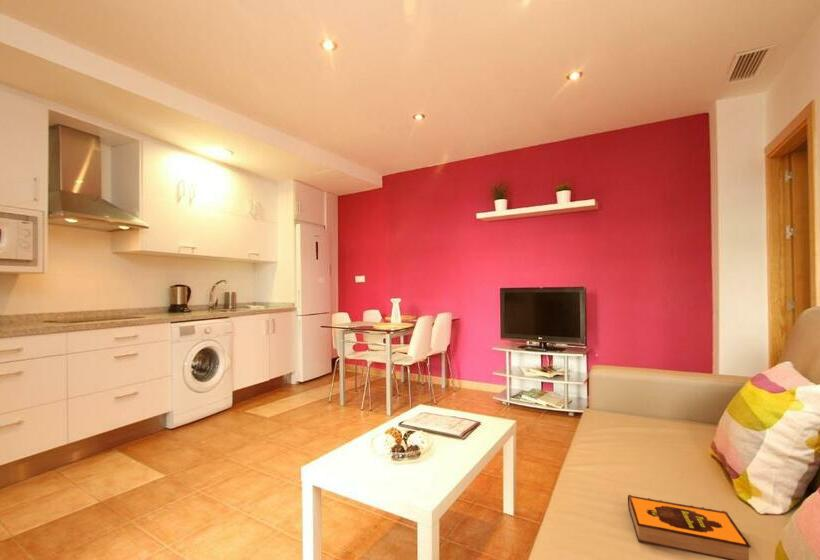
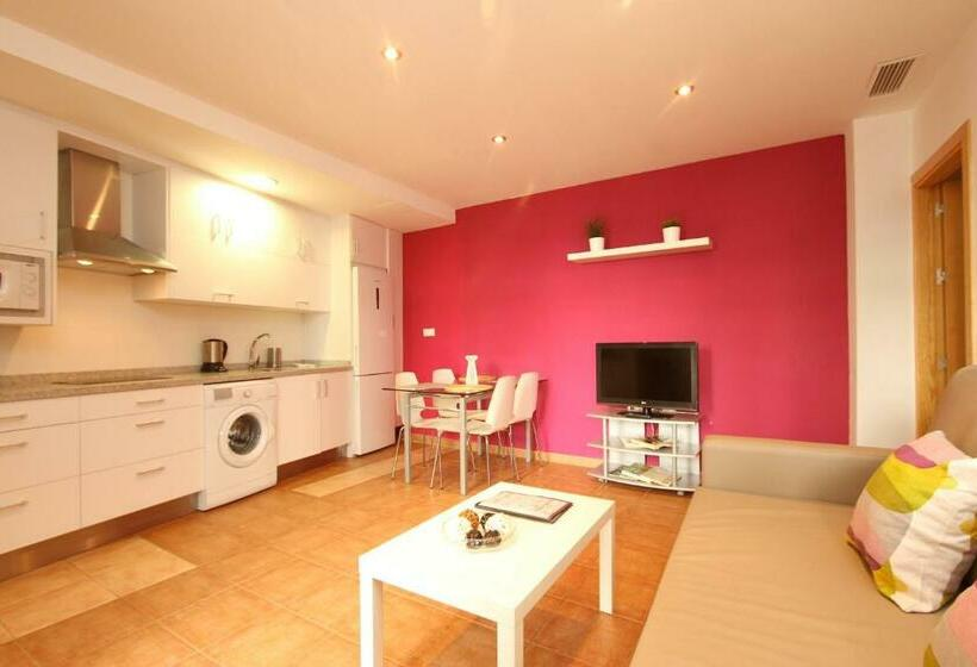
- hardback book (682, 523)
